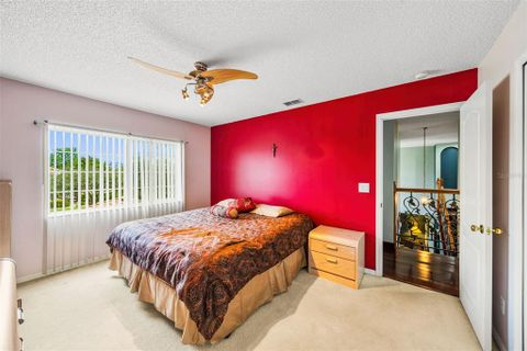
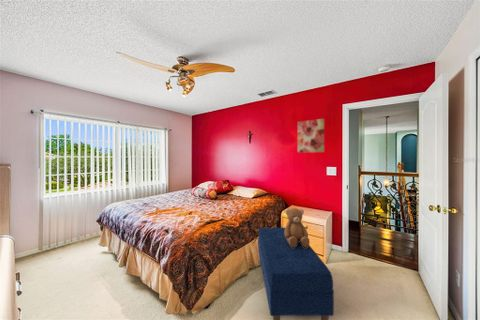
+ teddy bear (296, 226)
+ wall art (310, 136)
+ bench (286, 267)
